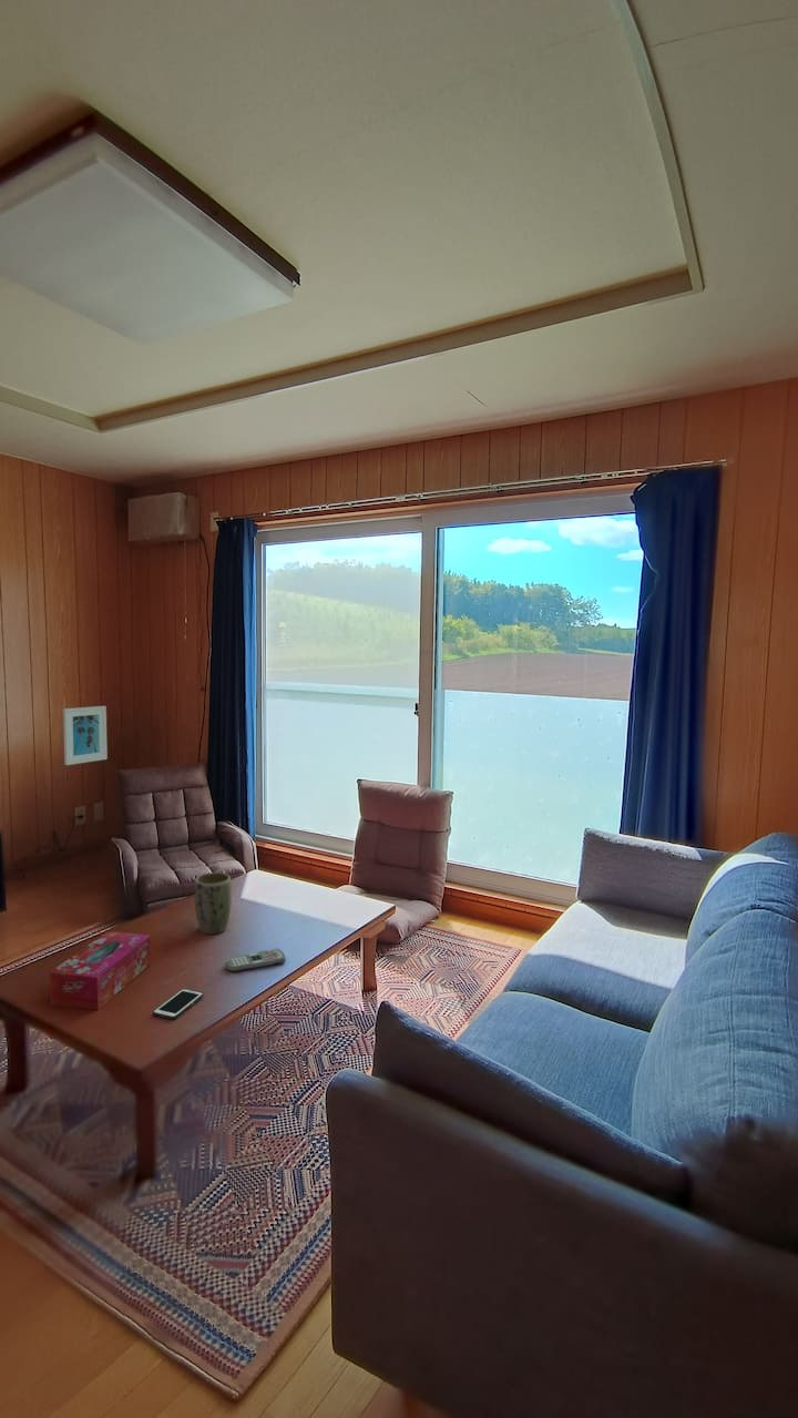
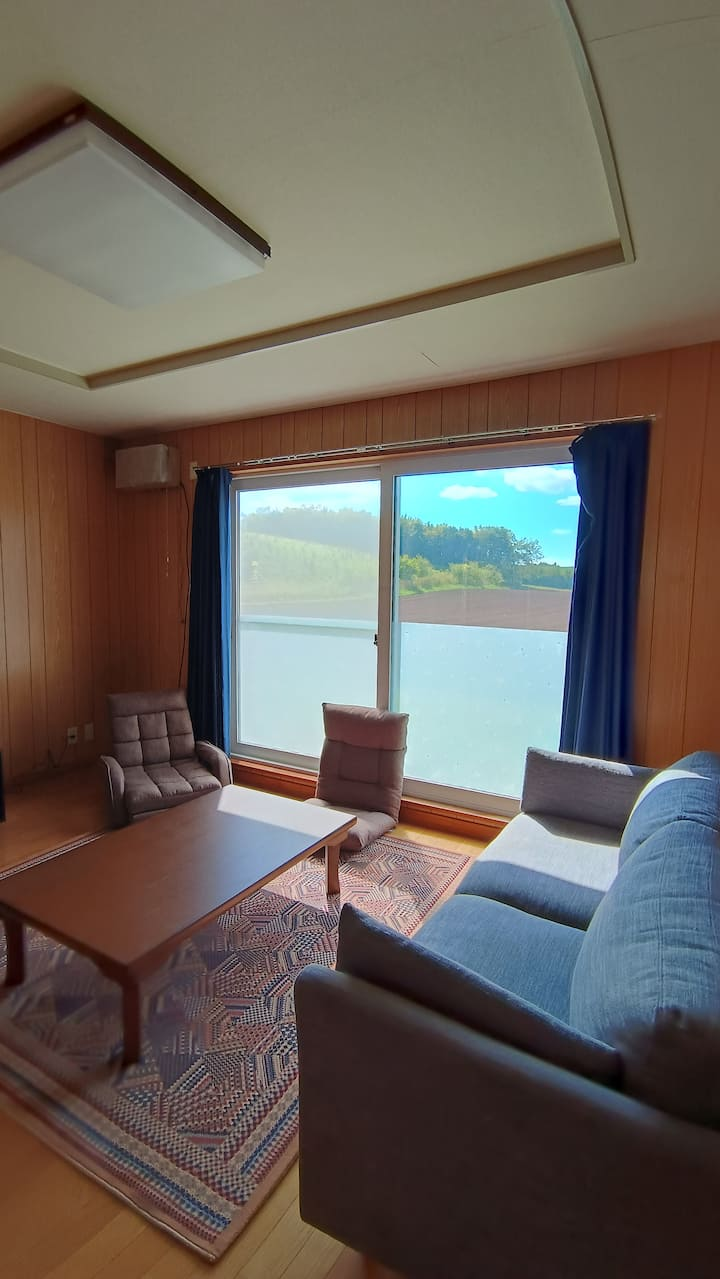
- remote control (255, 960)
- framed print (85, 734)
- cell phone (178, 1003)
- plant pot (213, 902)
- tissue box (103, 968)
